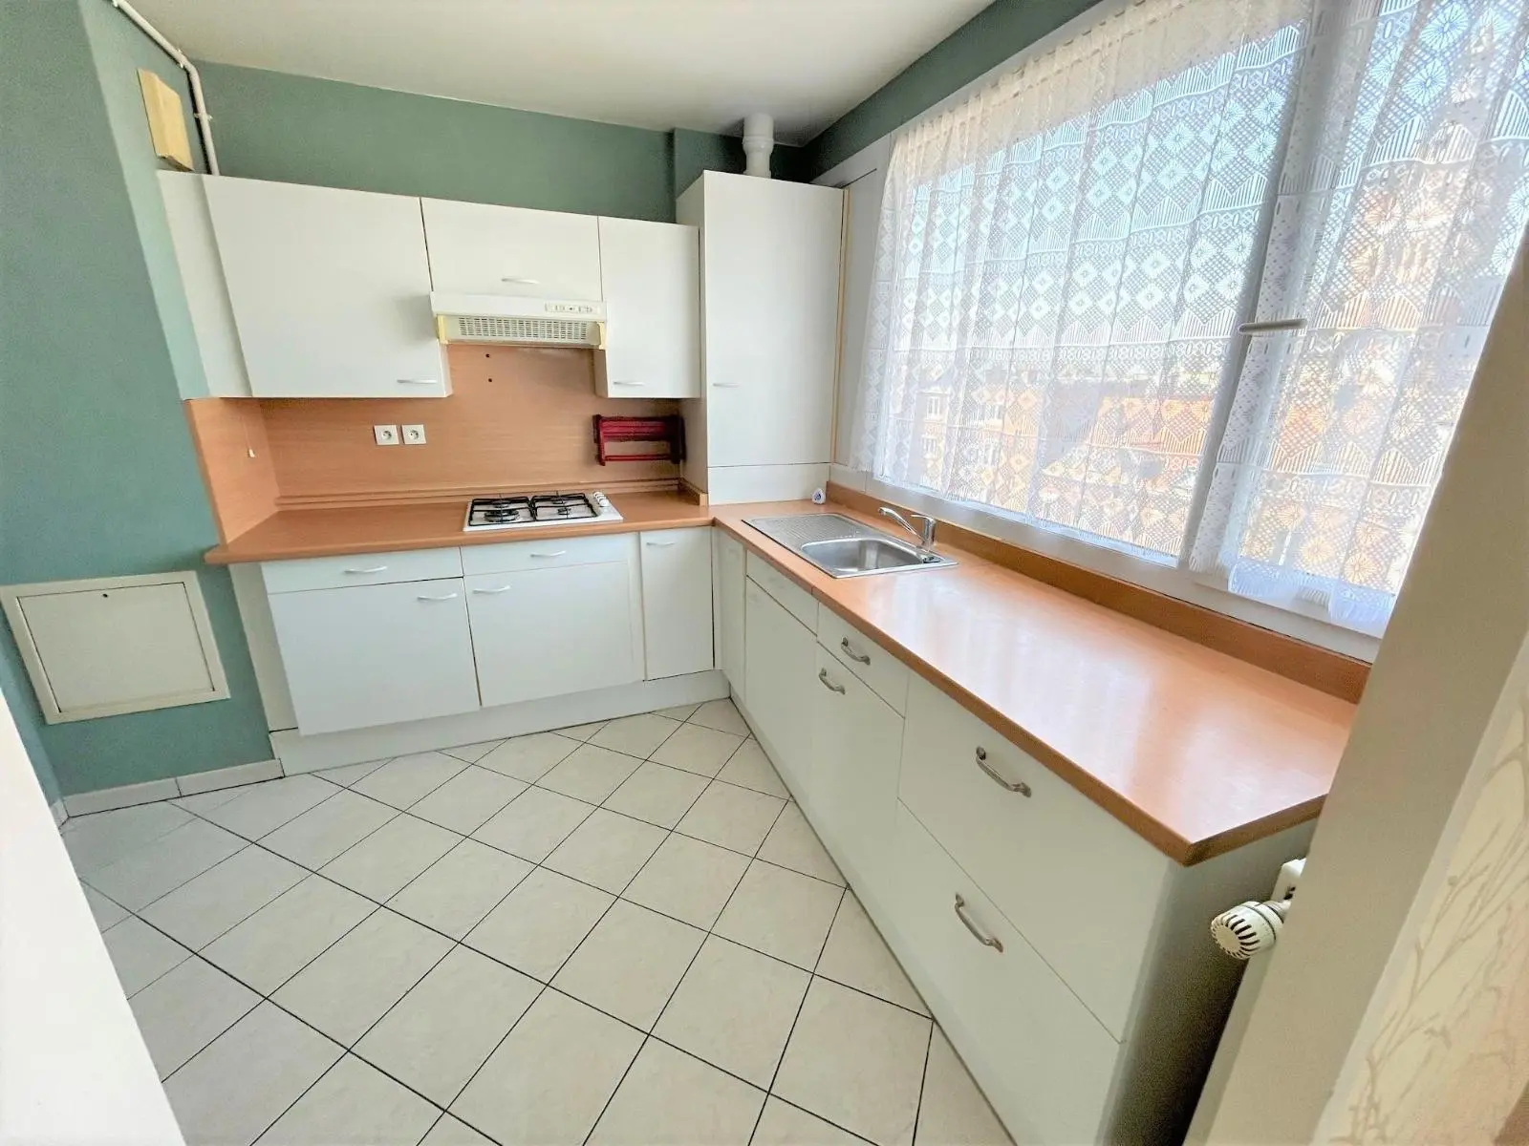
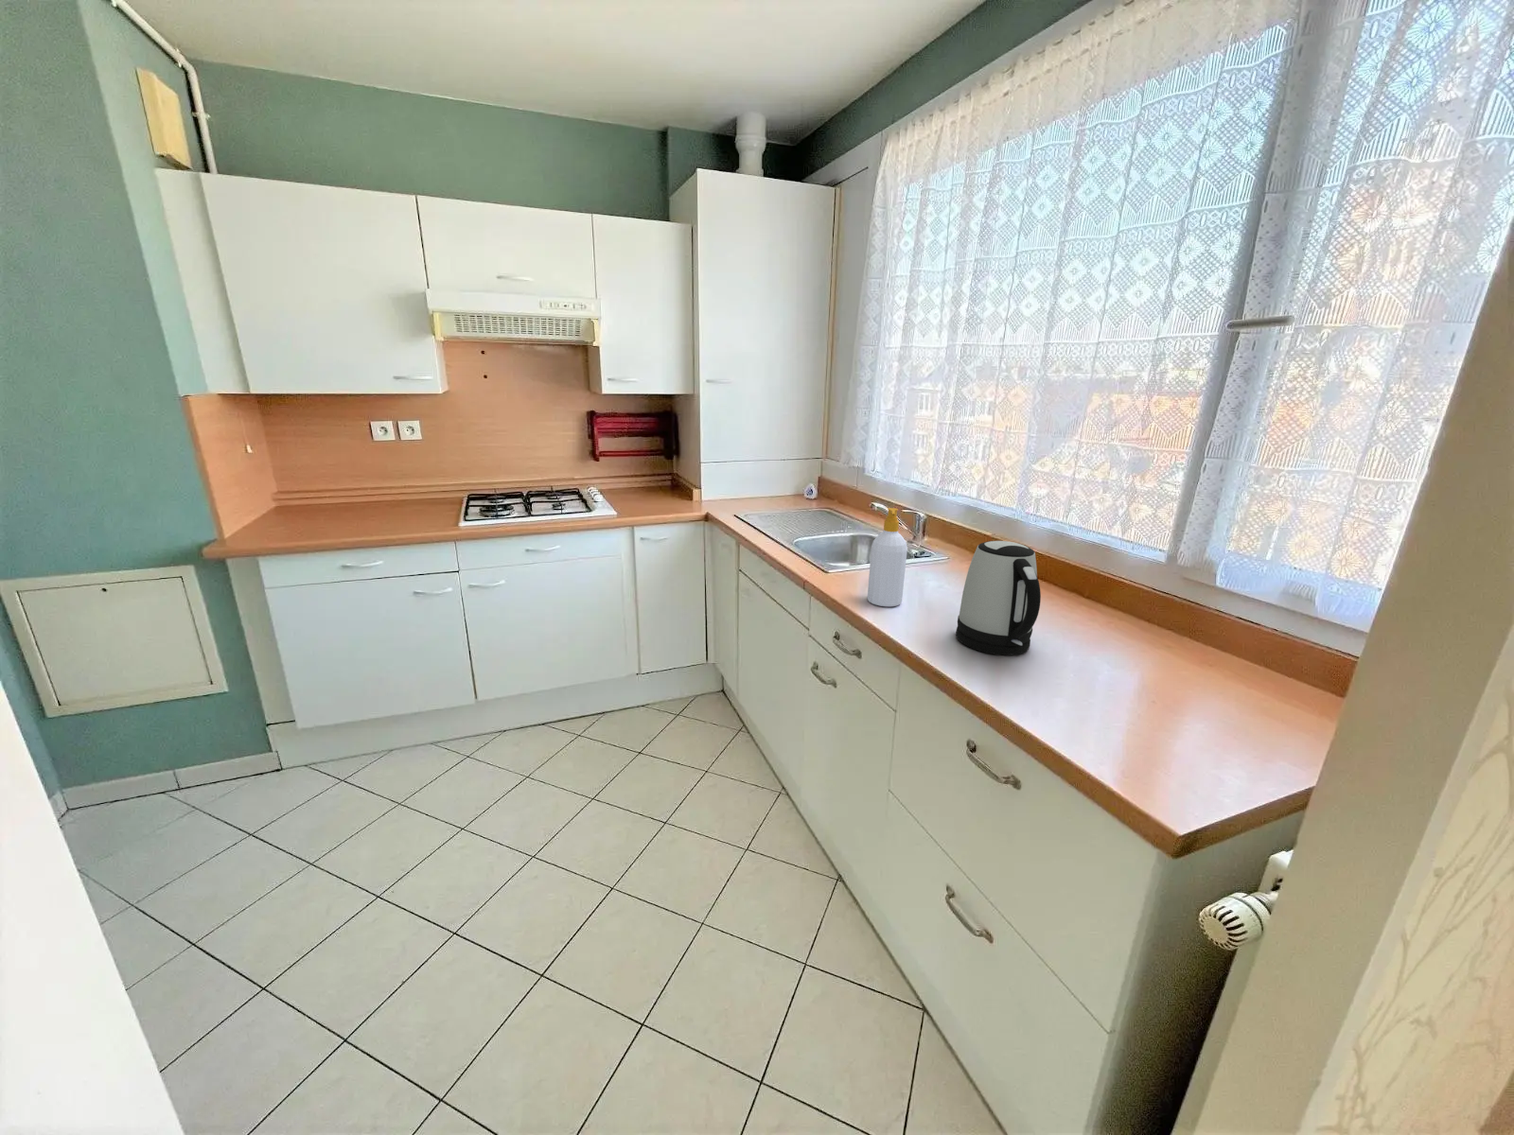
+ soap bottle (888, 556)
+ kettle (1004, 597)
